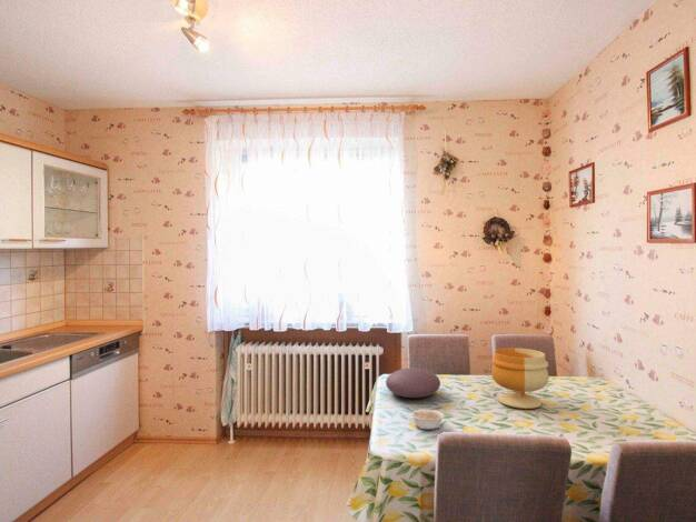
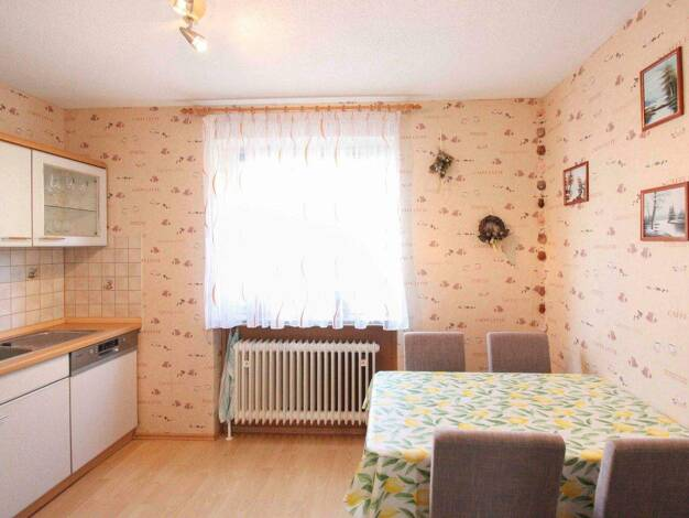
- legume (426, 419)
- footed bowl (519, 378)
- decorative bowl (412, 382)
